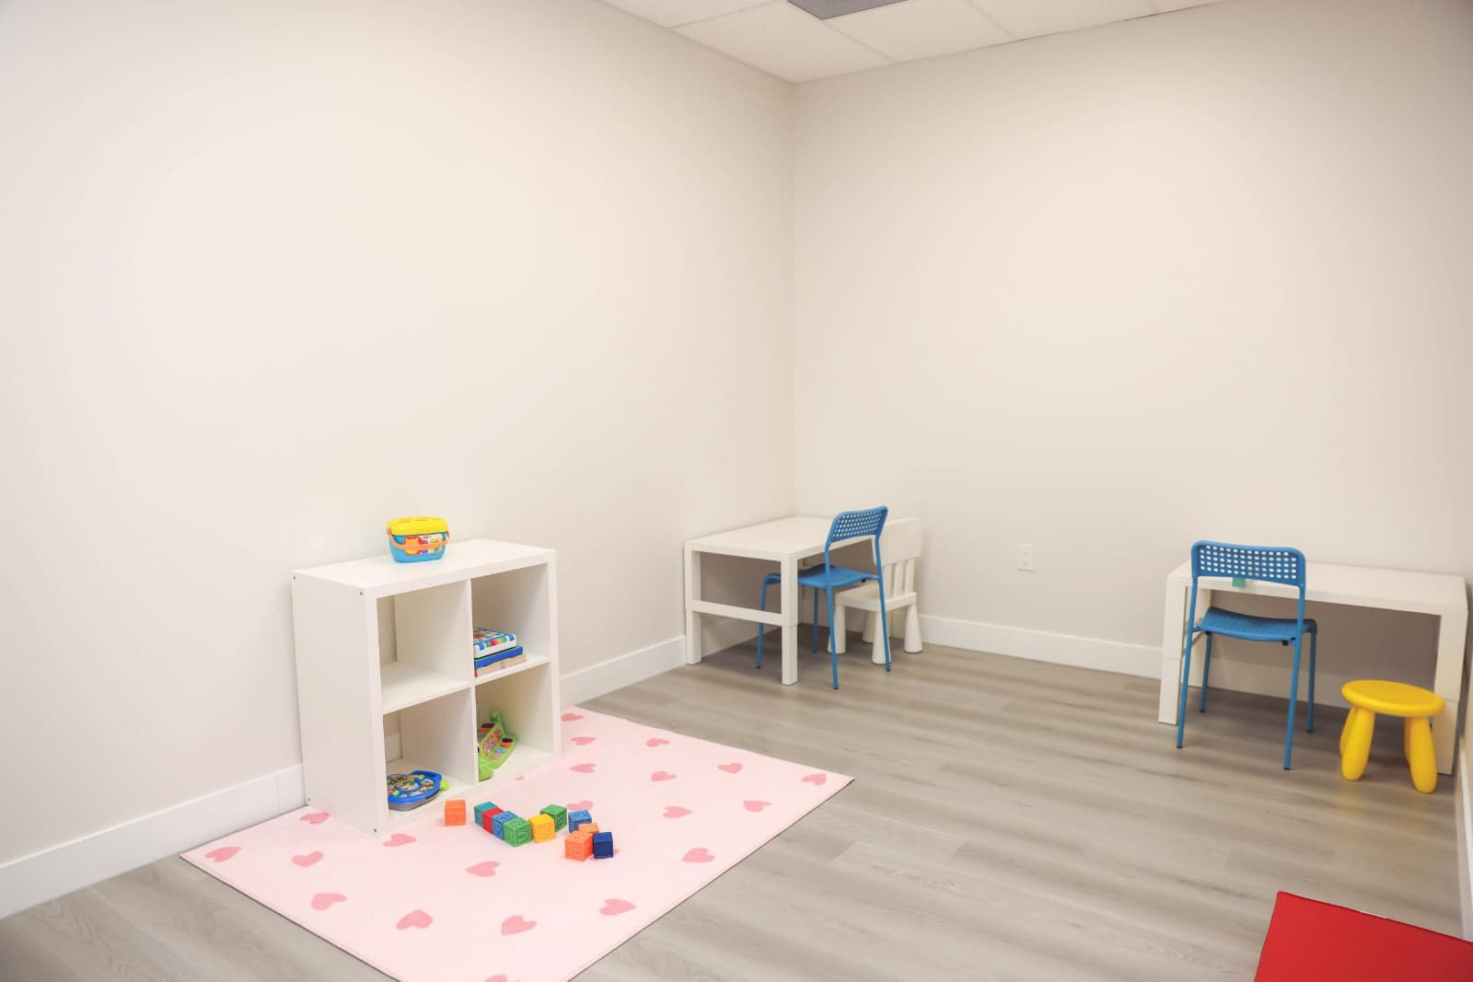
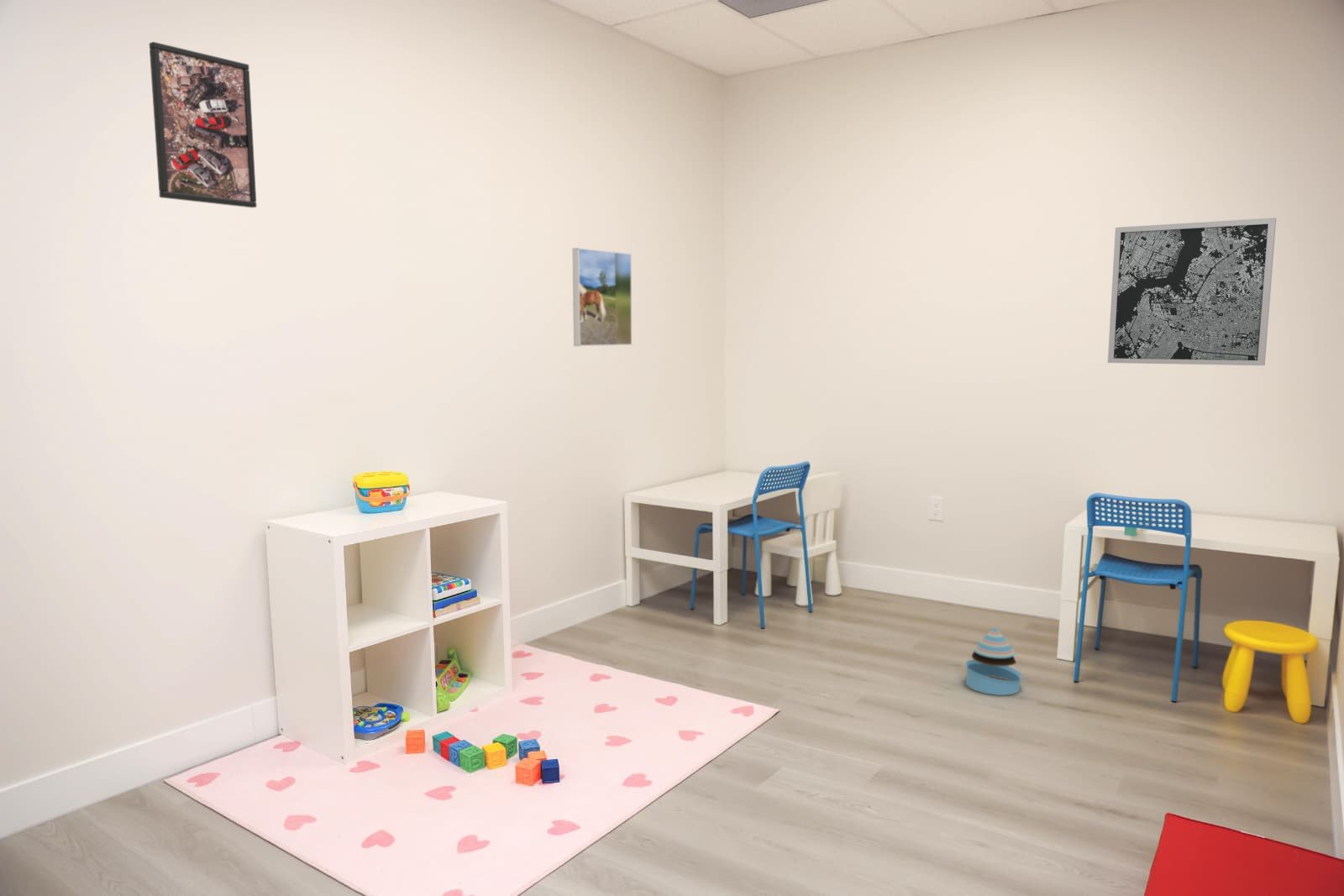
+ wall art (1188, 294)
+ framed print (205, 128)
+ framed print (603, 298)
+ stacking toy (995, 656)
